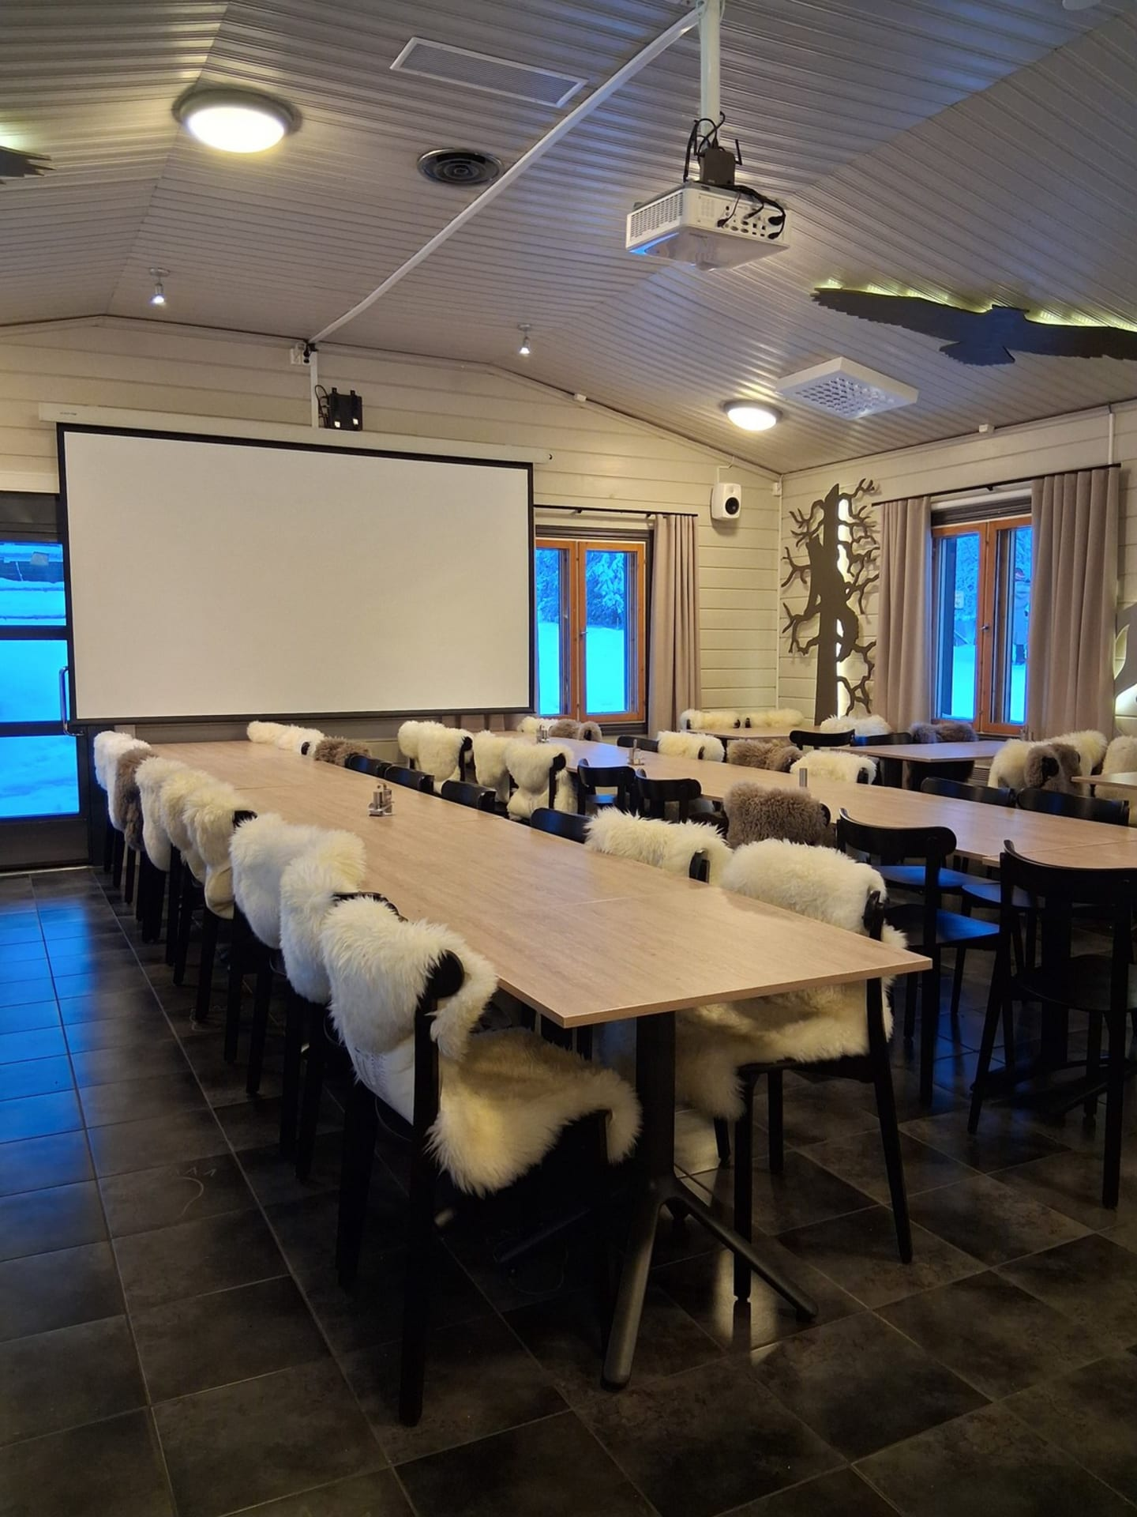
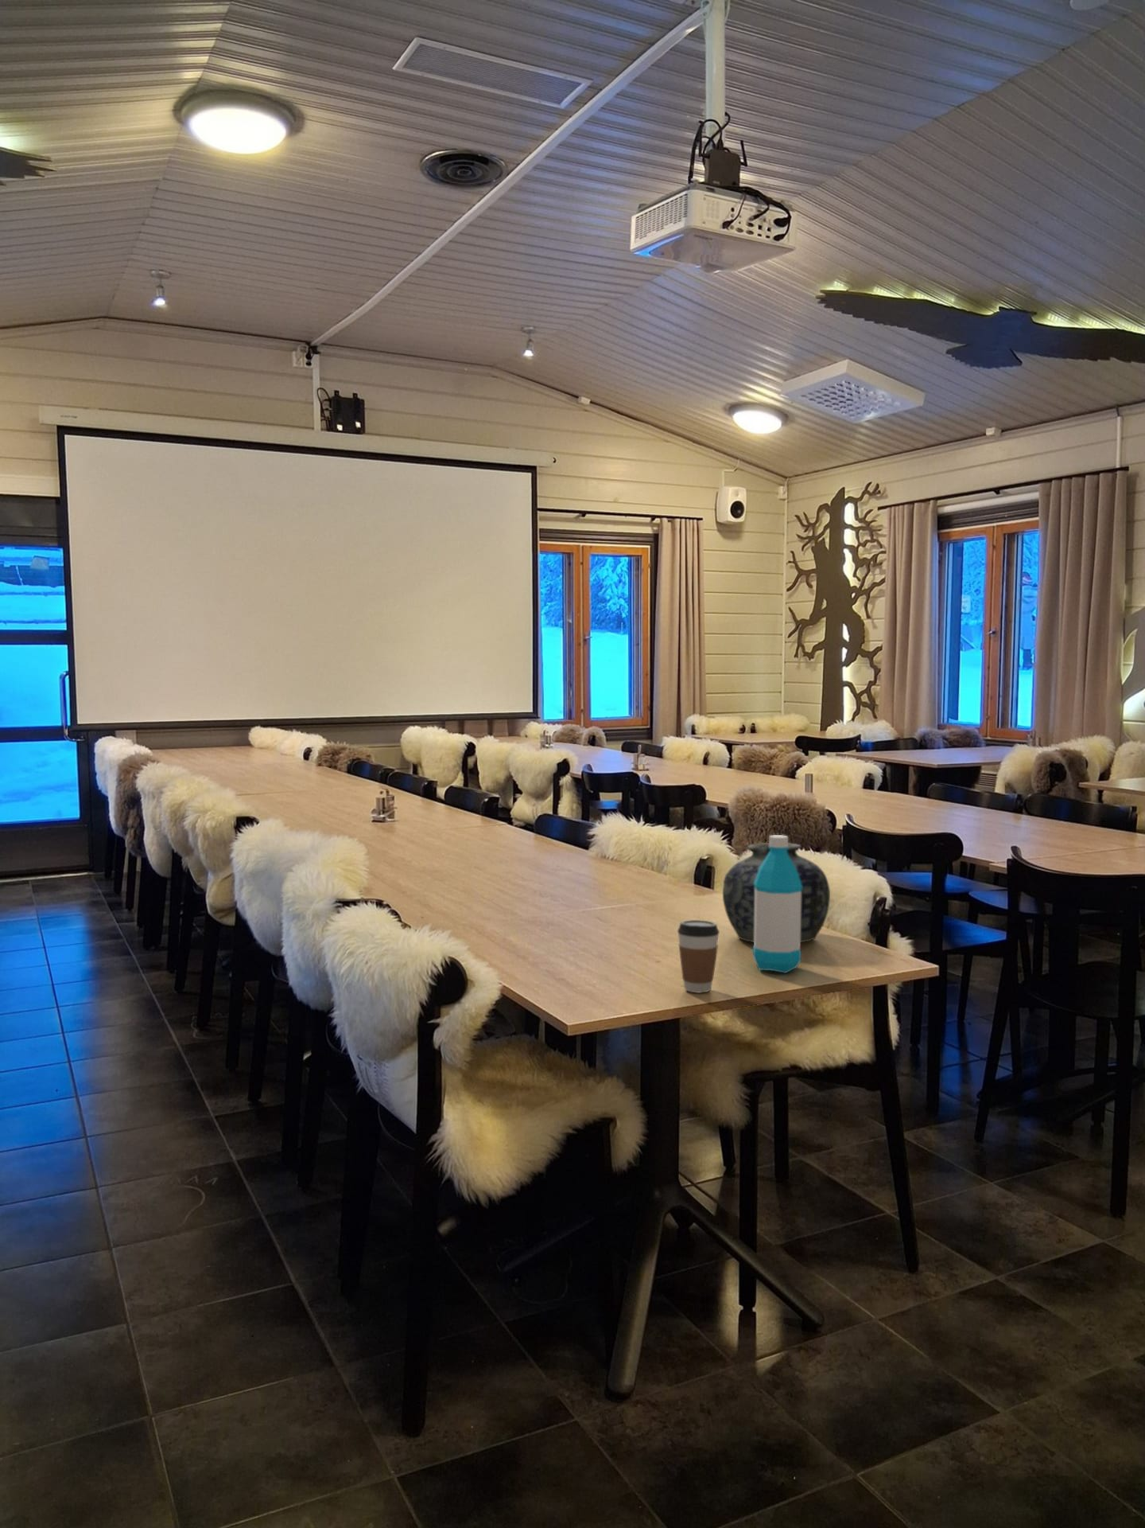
+ coffee cup (698, 955)
+ water bottle (777, 902)
+ vase (754, 890)
